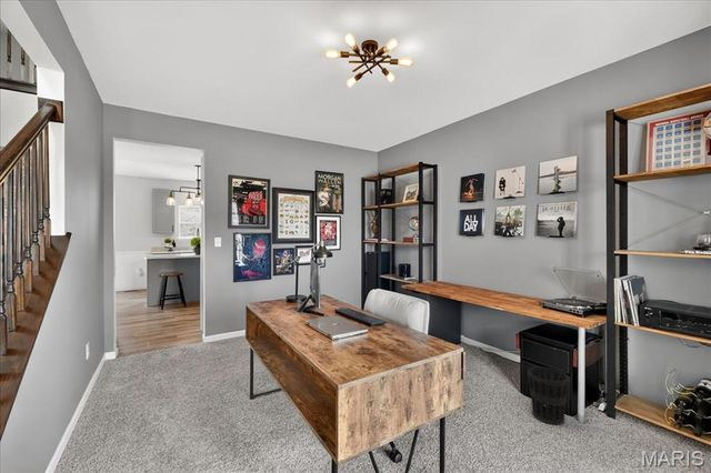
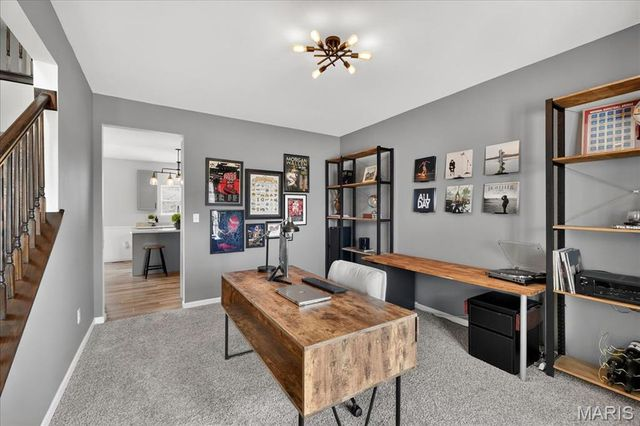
- wastebasket (548, 394)
